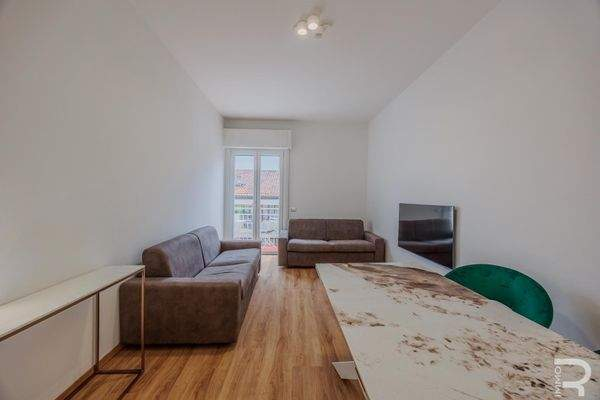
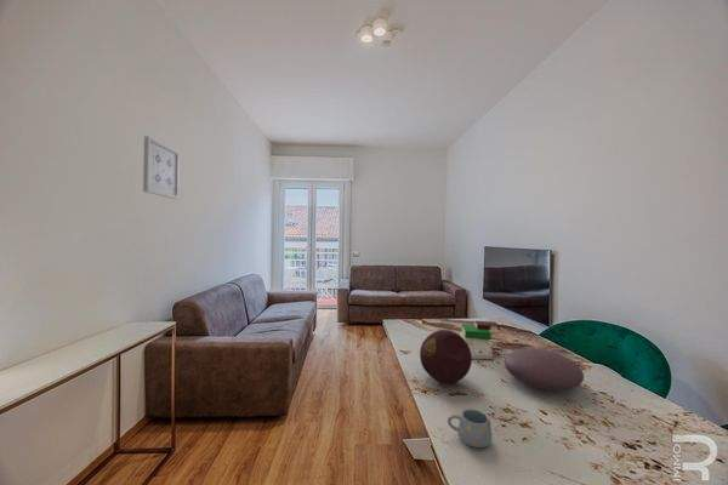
+ decorative bowl (541, 367)
+ mug (468, 427)
+ book (479, 338)
+ decorative ball (445, 355)
+ wall art (163, 170)
